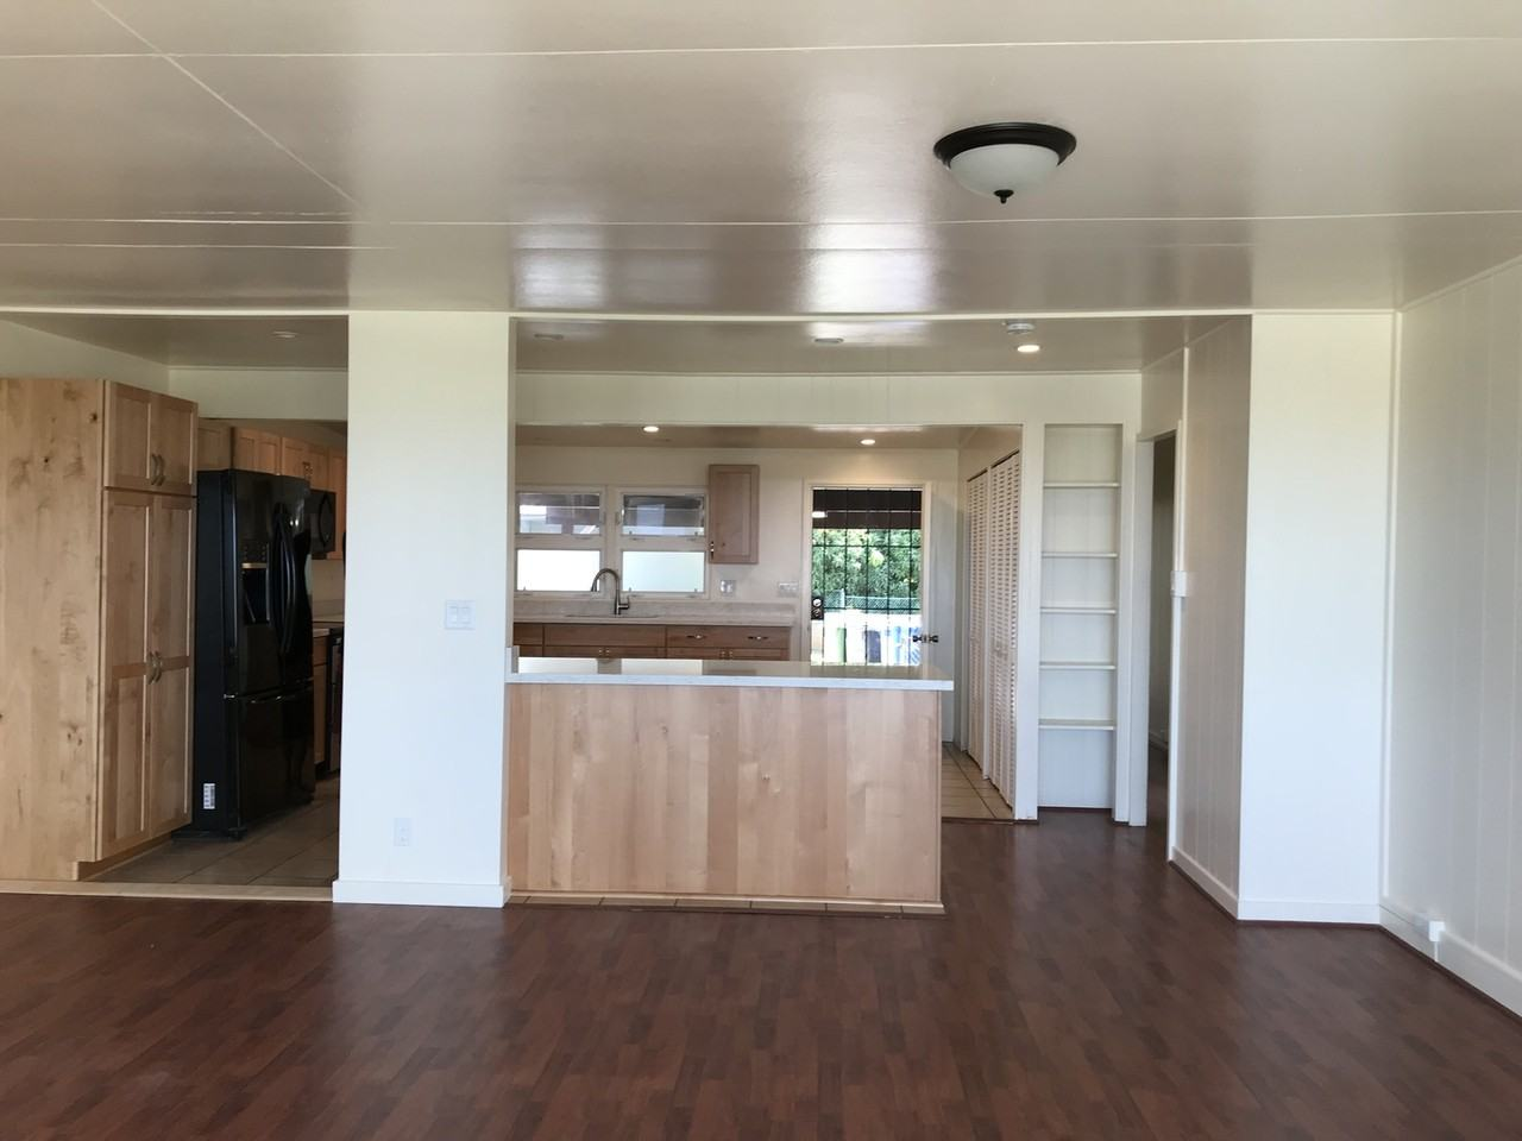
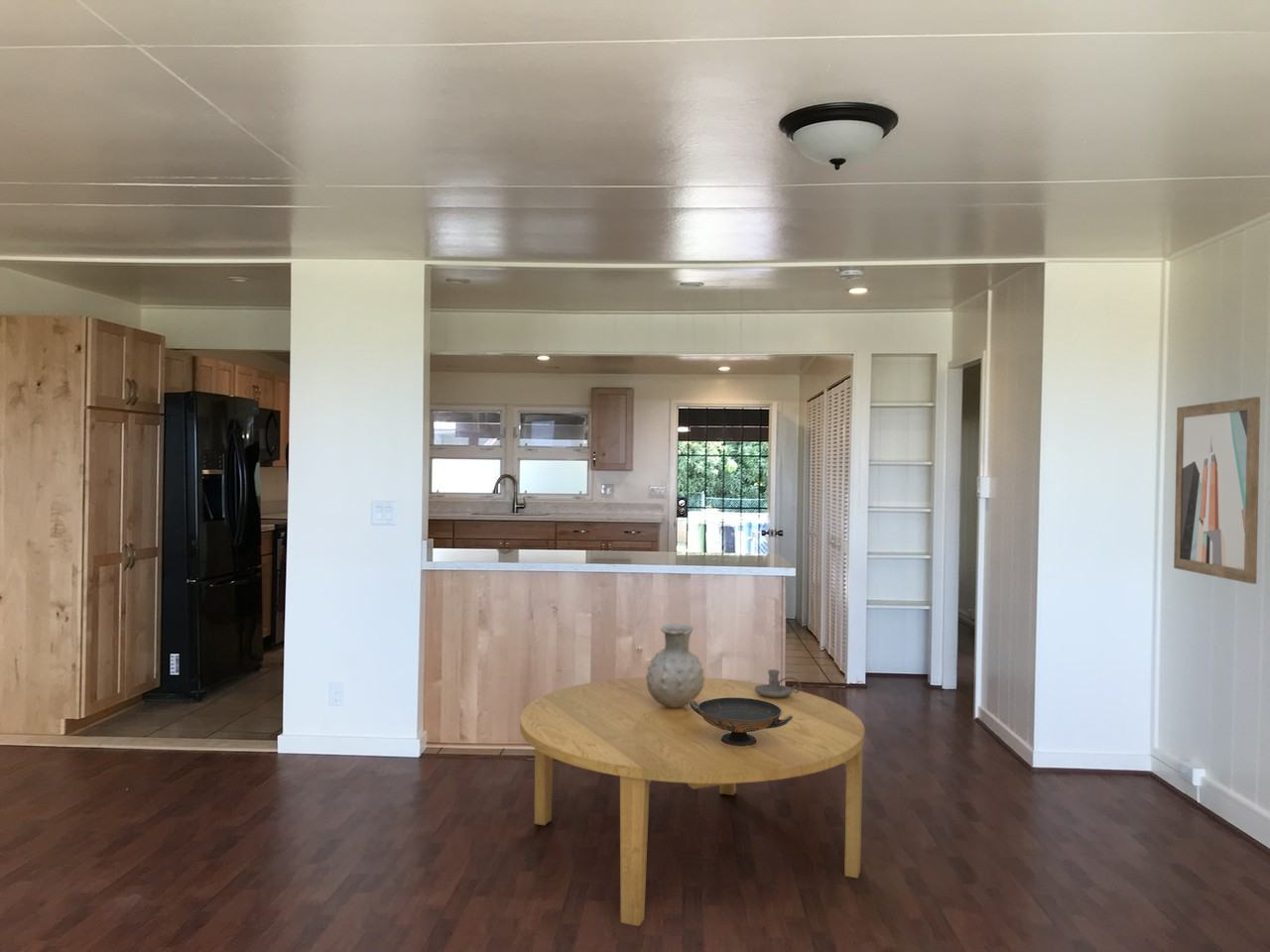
+ candle holder (778, 682)
+ decorative bowl (739, 723)
+ wall art (1213, 489)
+ vase (675, 665)
+ dining table (689, 780)
